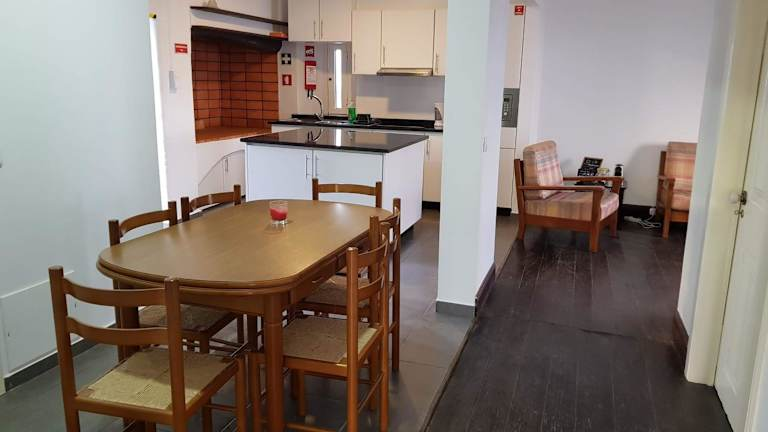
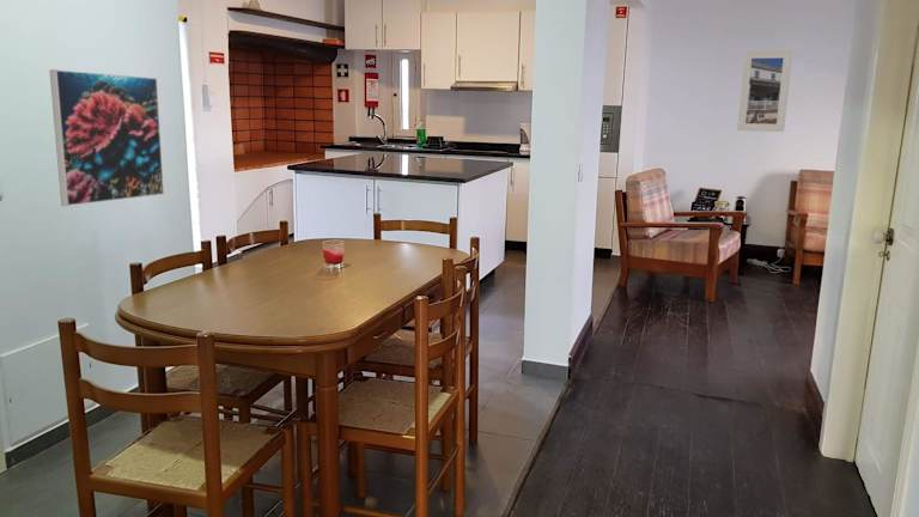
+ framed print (763, 91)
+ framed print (111, 138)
